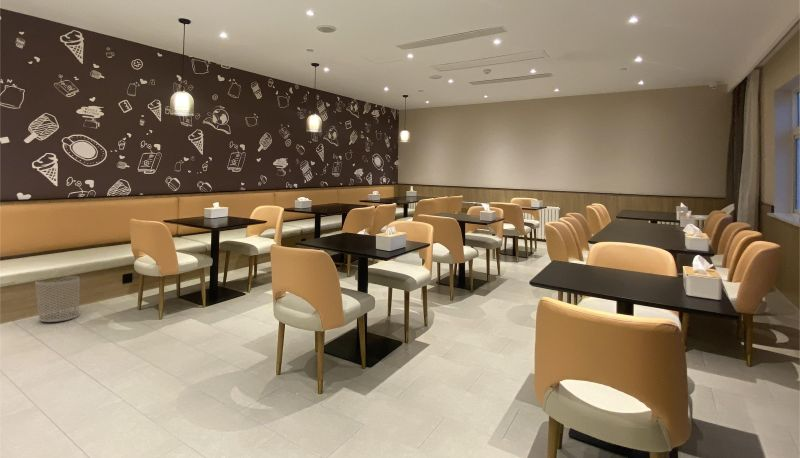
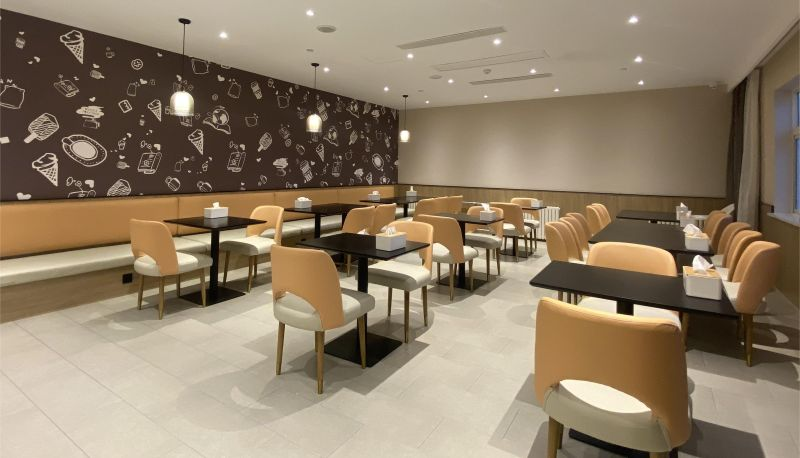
- waste bin (58, 298)
